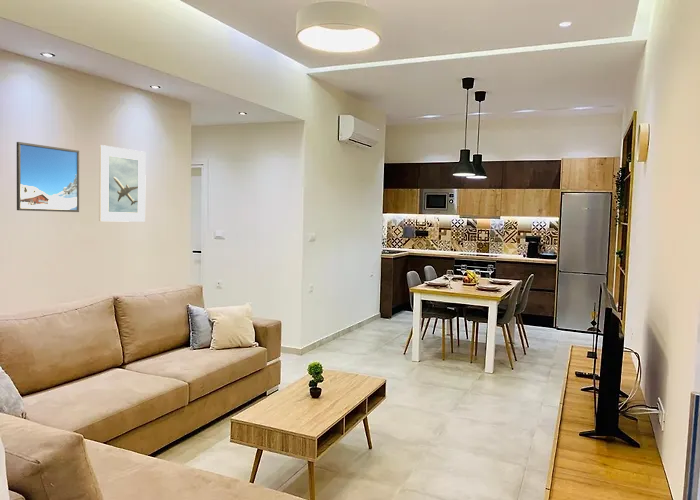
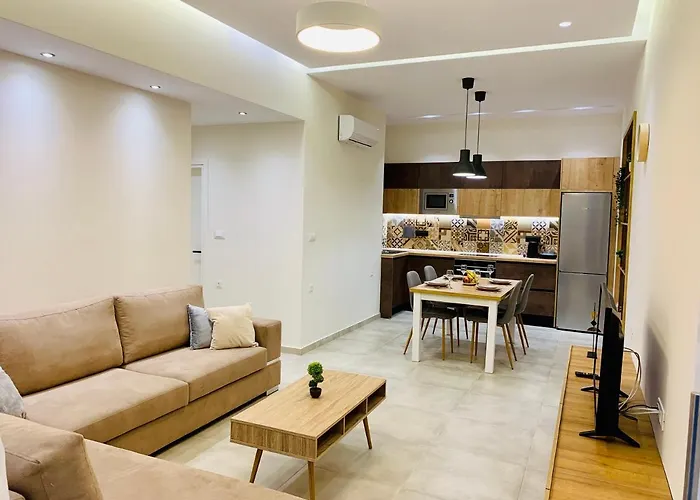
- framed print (49, 179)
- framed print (123, 185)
